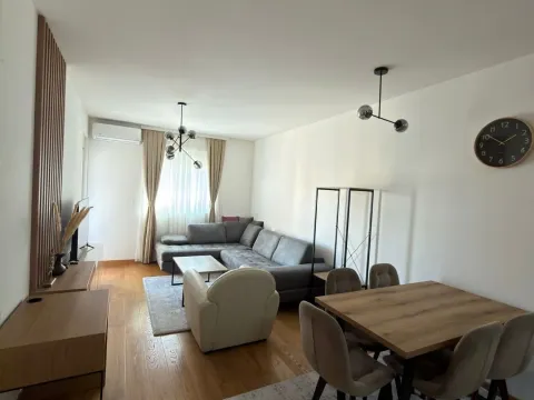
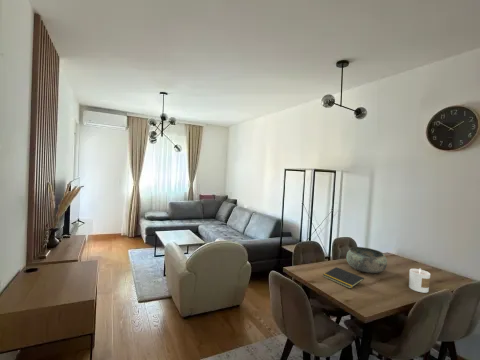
+ notepad (342, 277)
+ candle (419, 278)
+ bowl (366, 260)
